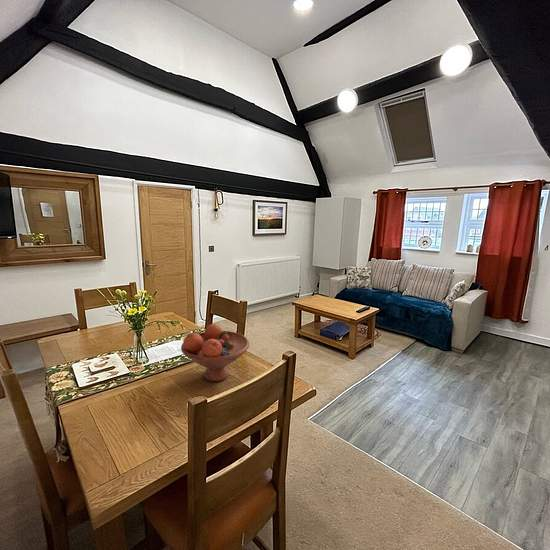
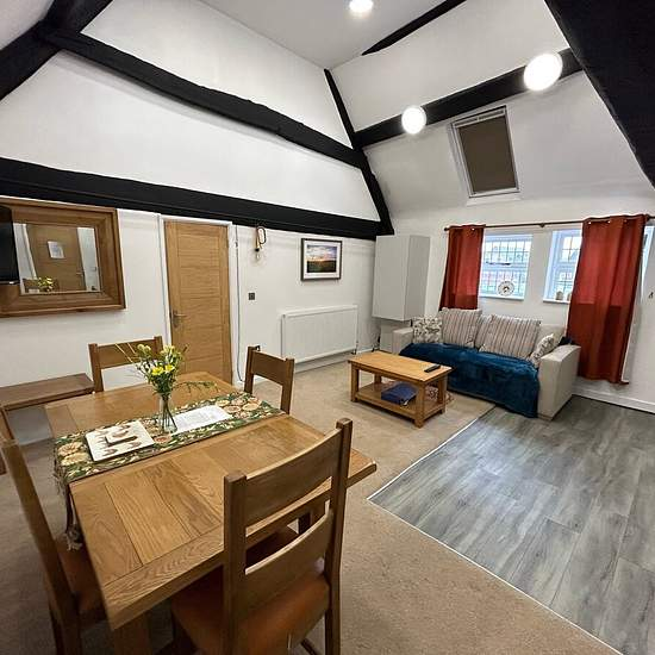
- fruit bowl (216, 353)
